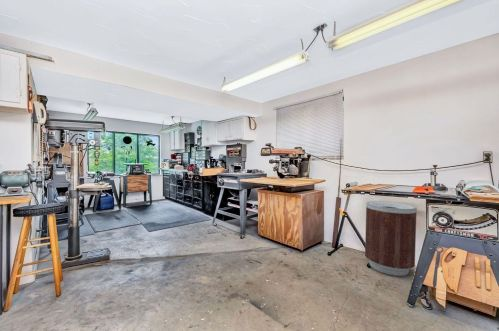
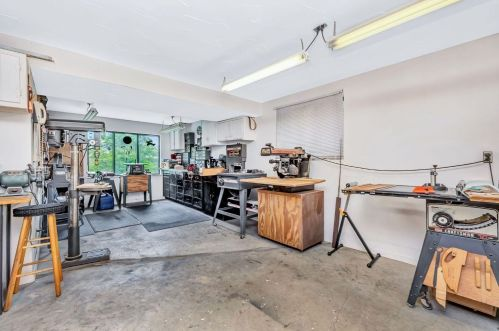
- trash can (389, 236)
